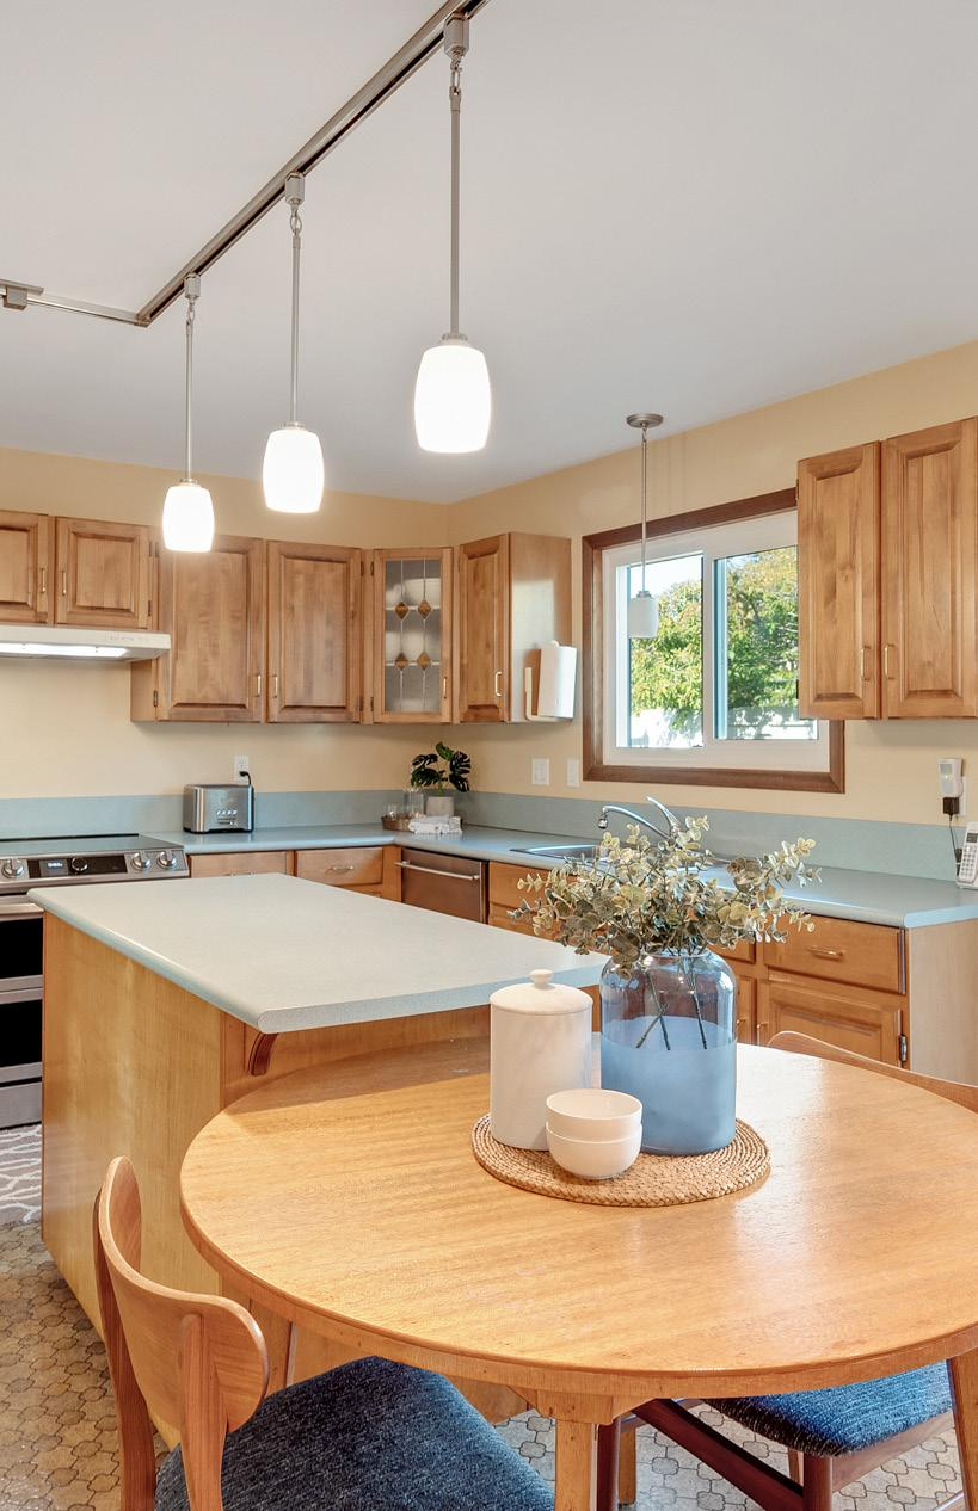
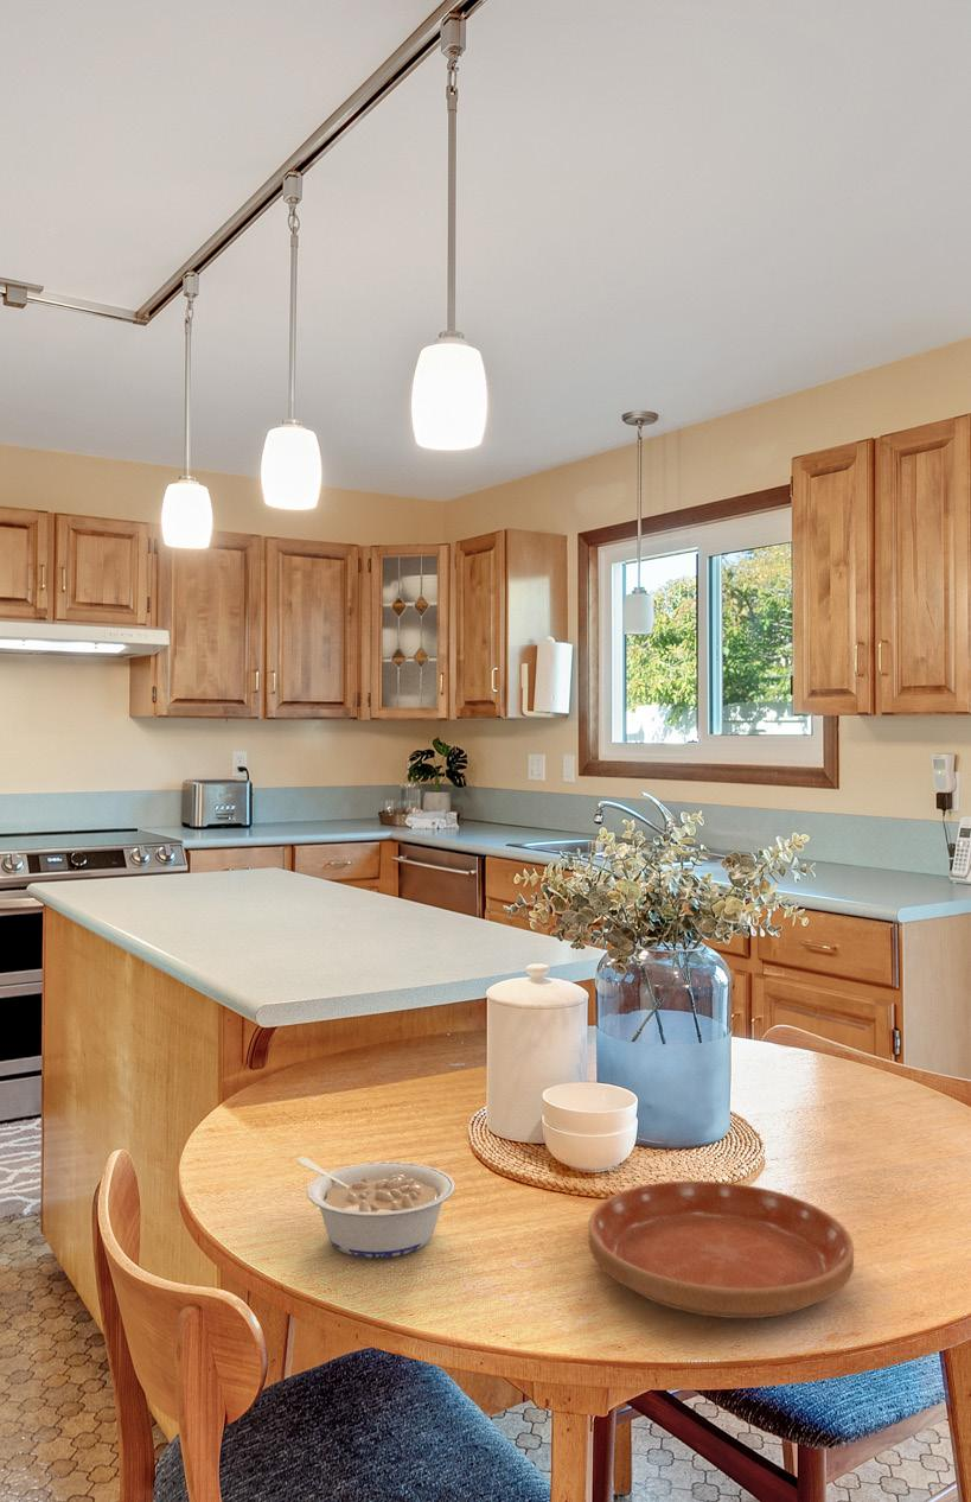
+ saucer (717, 1247)
+ legume (375, 1207)
